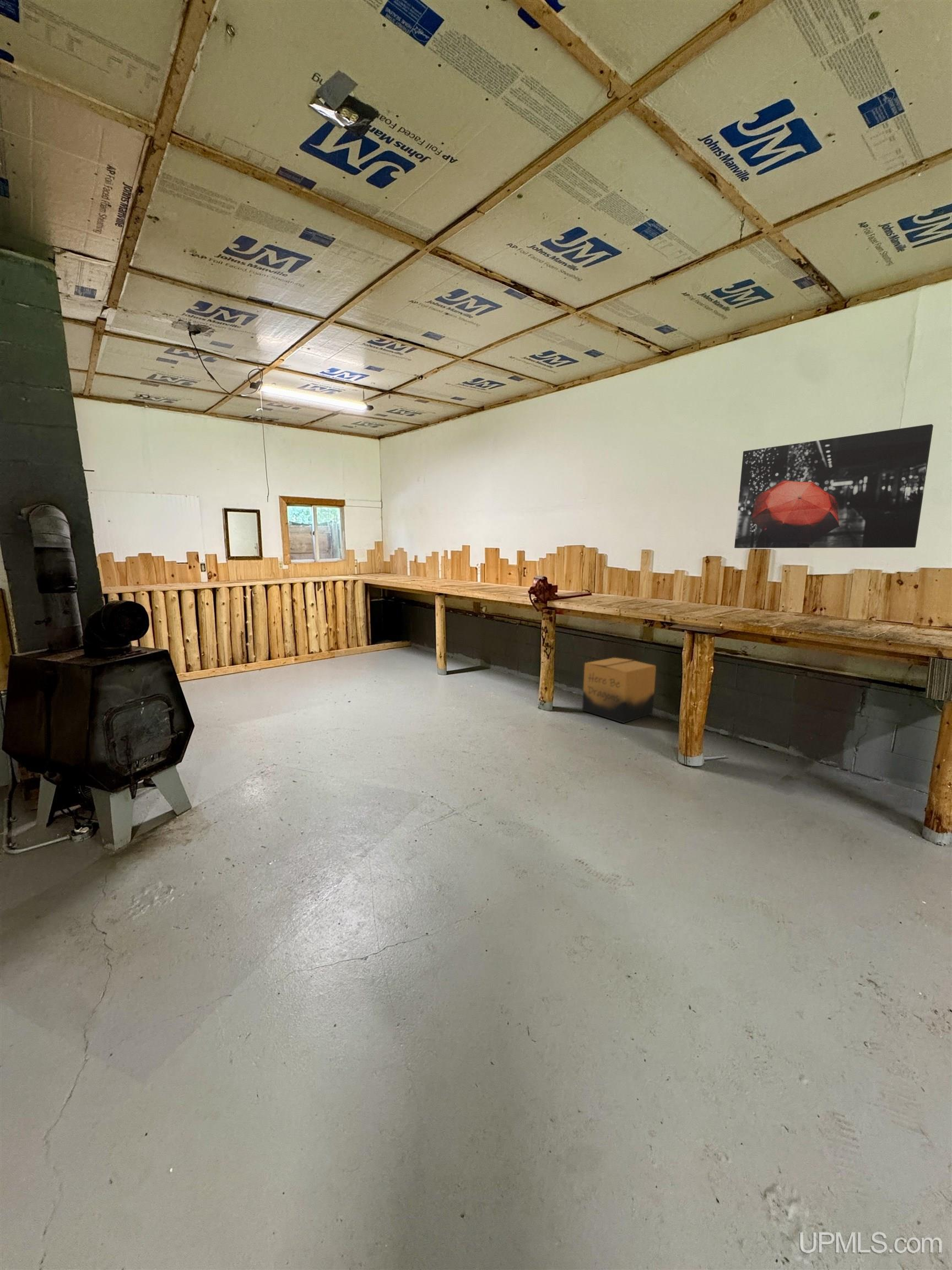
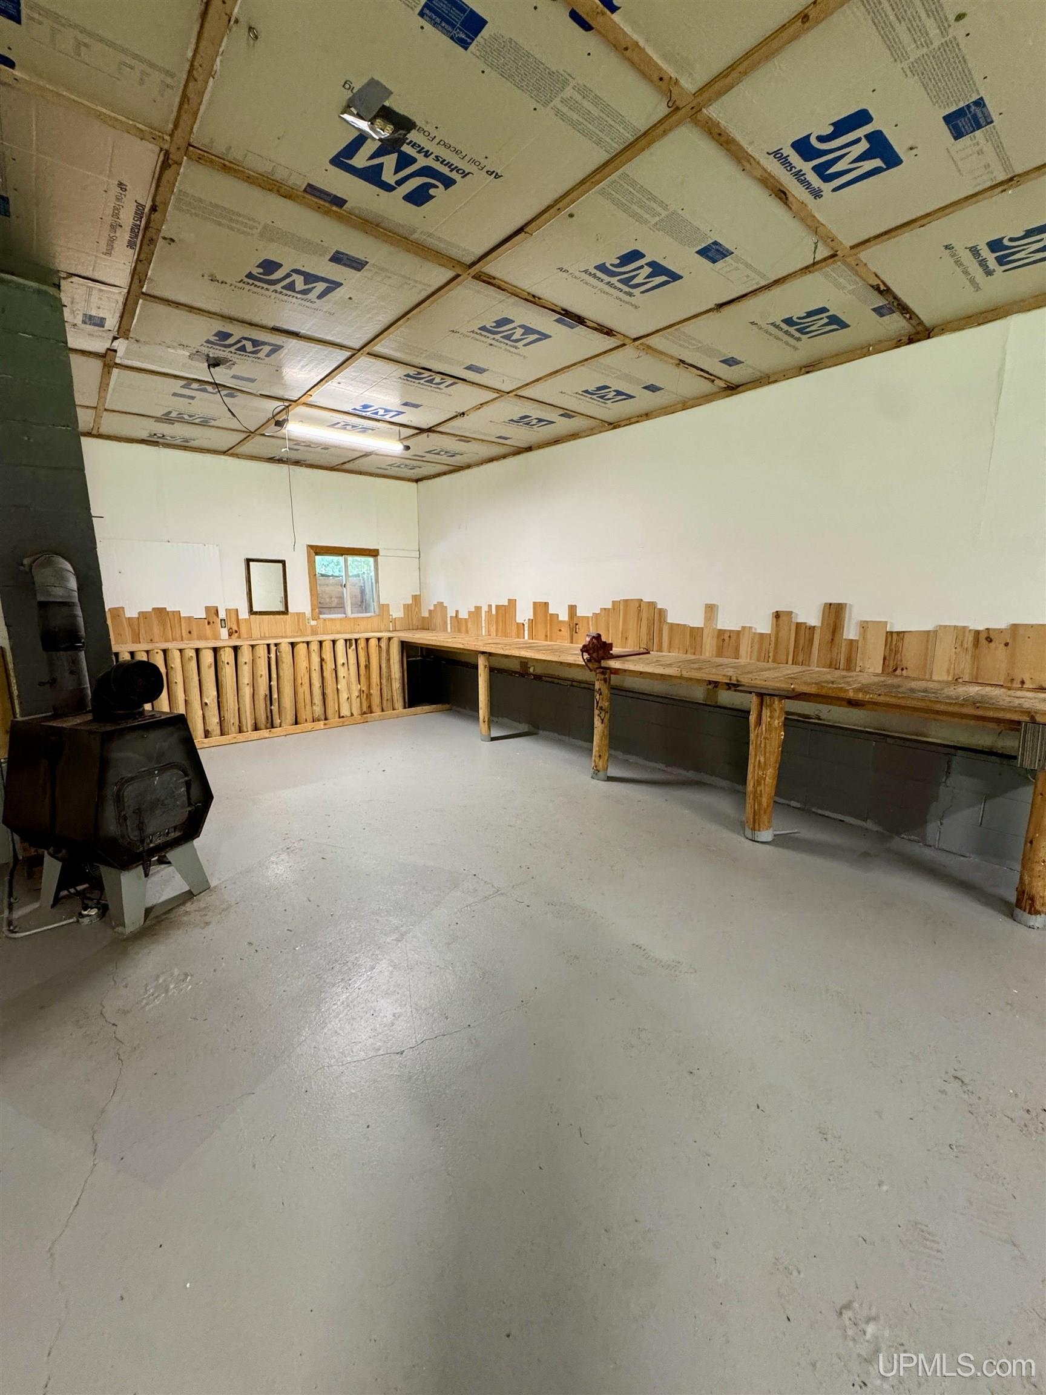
- cardboard box (619, 687)
- wall art (820, 494)
